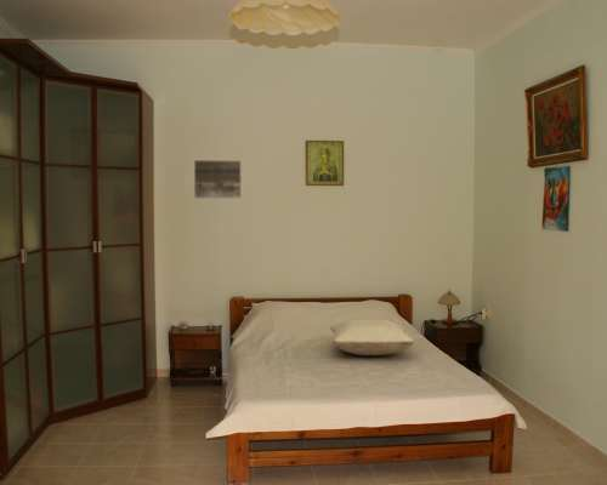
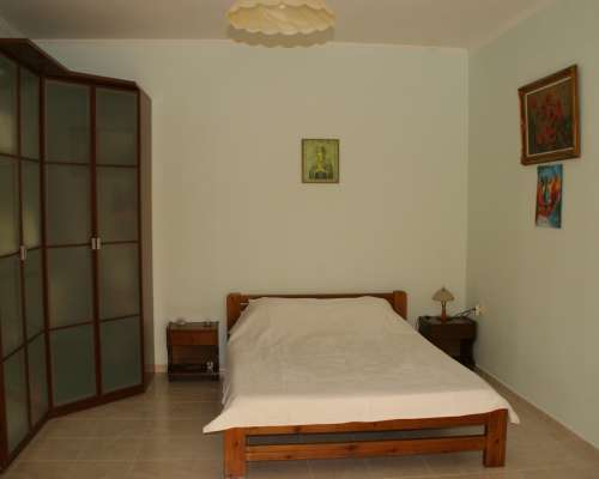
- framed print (217, 179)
- pillow (369, 337)
